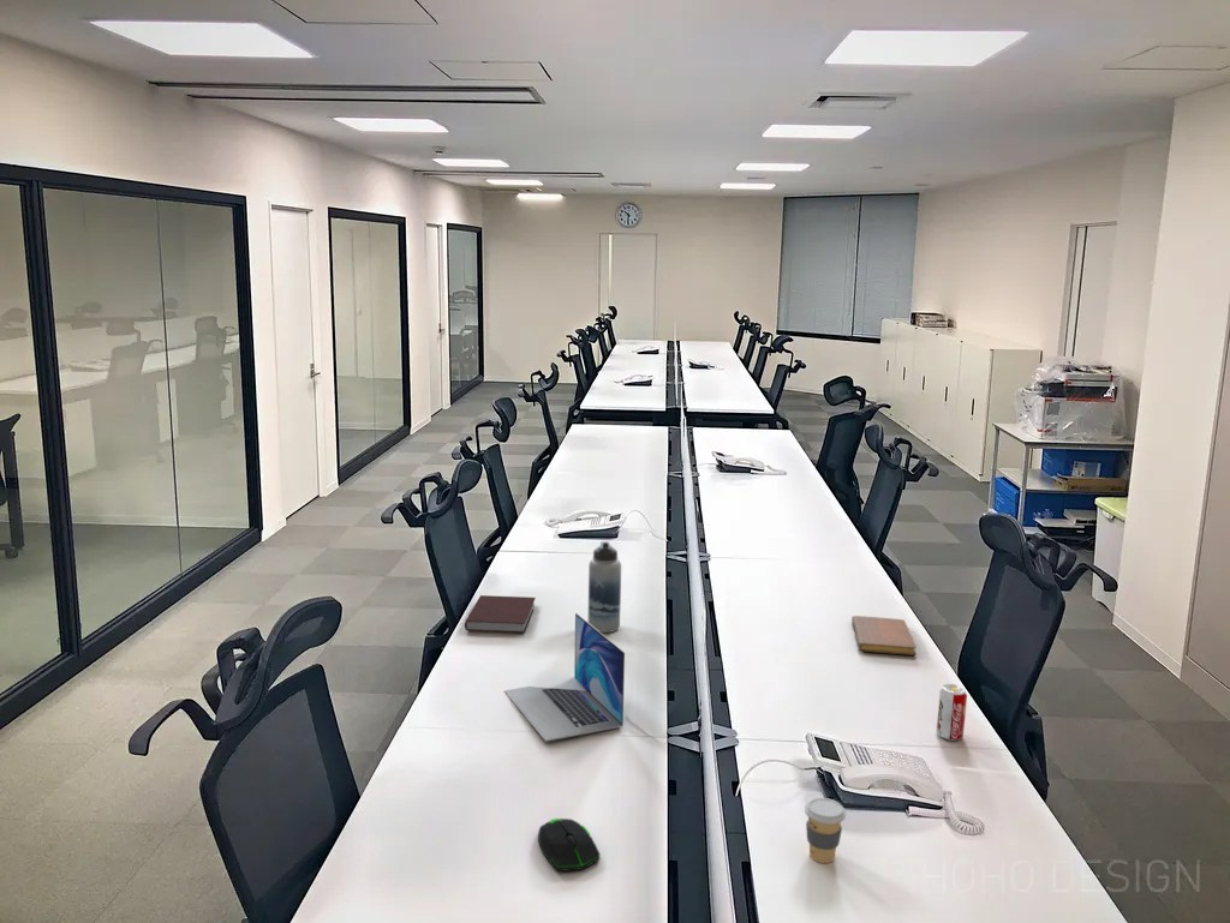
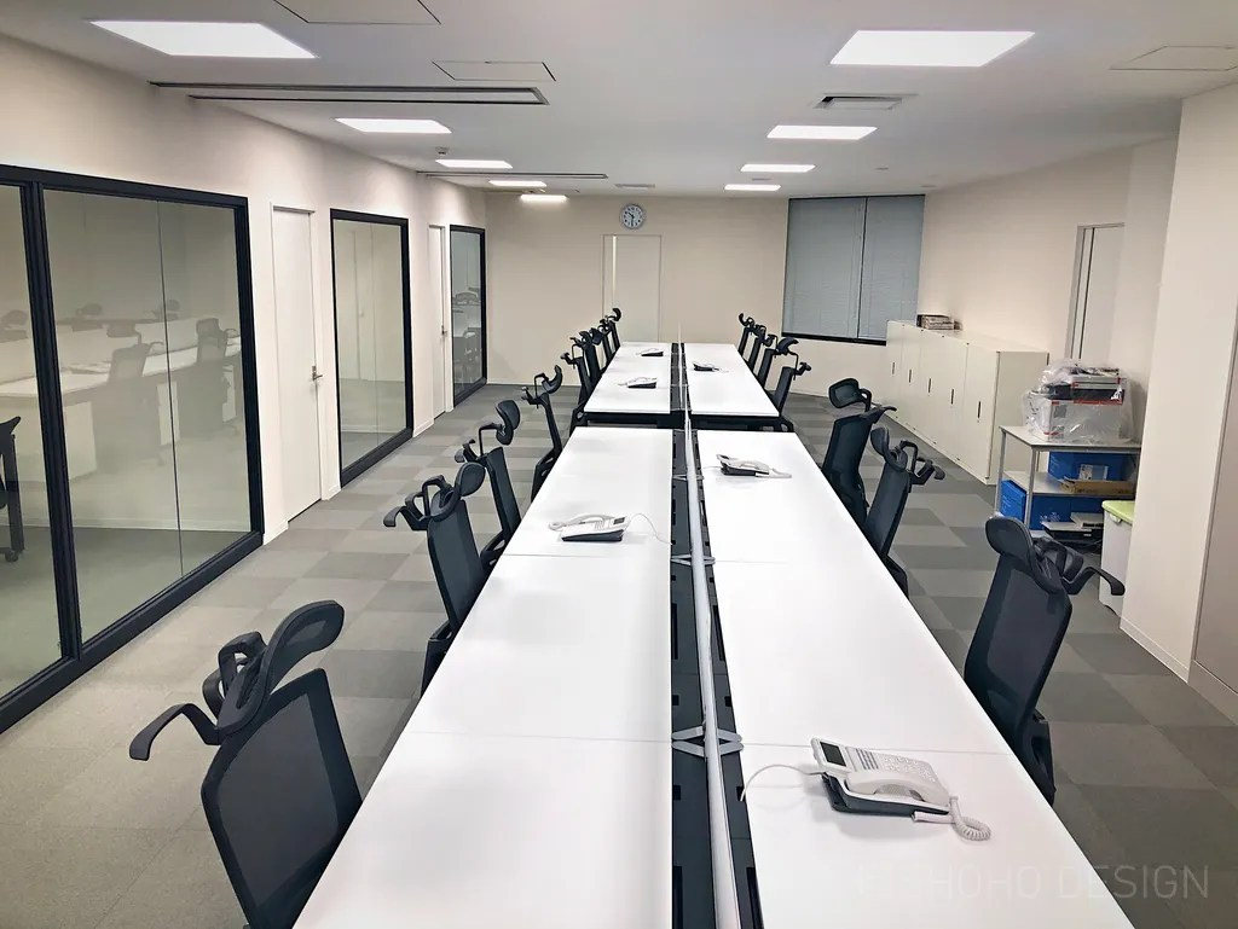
- laptop (574, 672)
- beverage can (951, 712)
- notebook (882, 634)
- coffee cup (823, 831)
- notebook (501, 612)
- water bottle (605, 585)
- computer mouse (568, 837)
